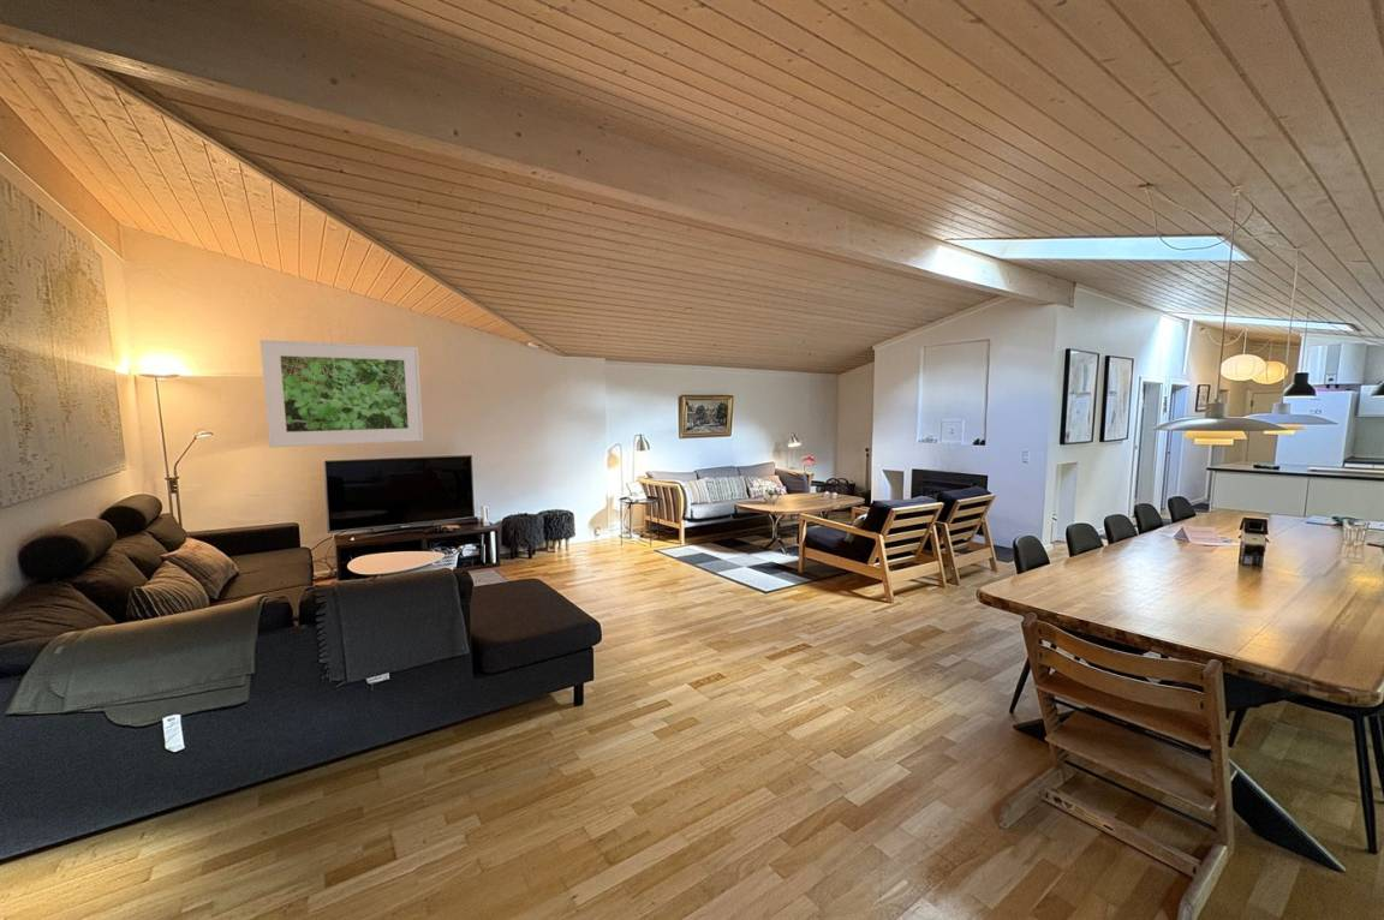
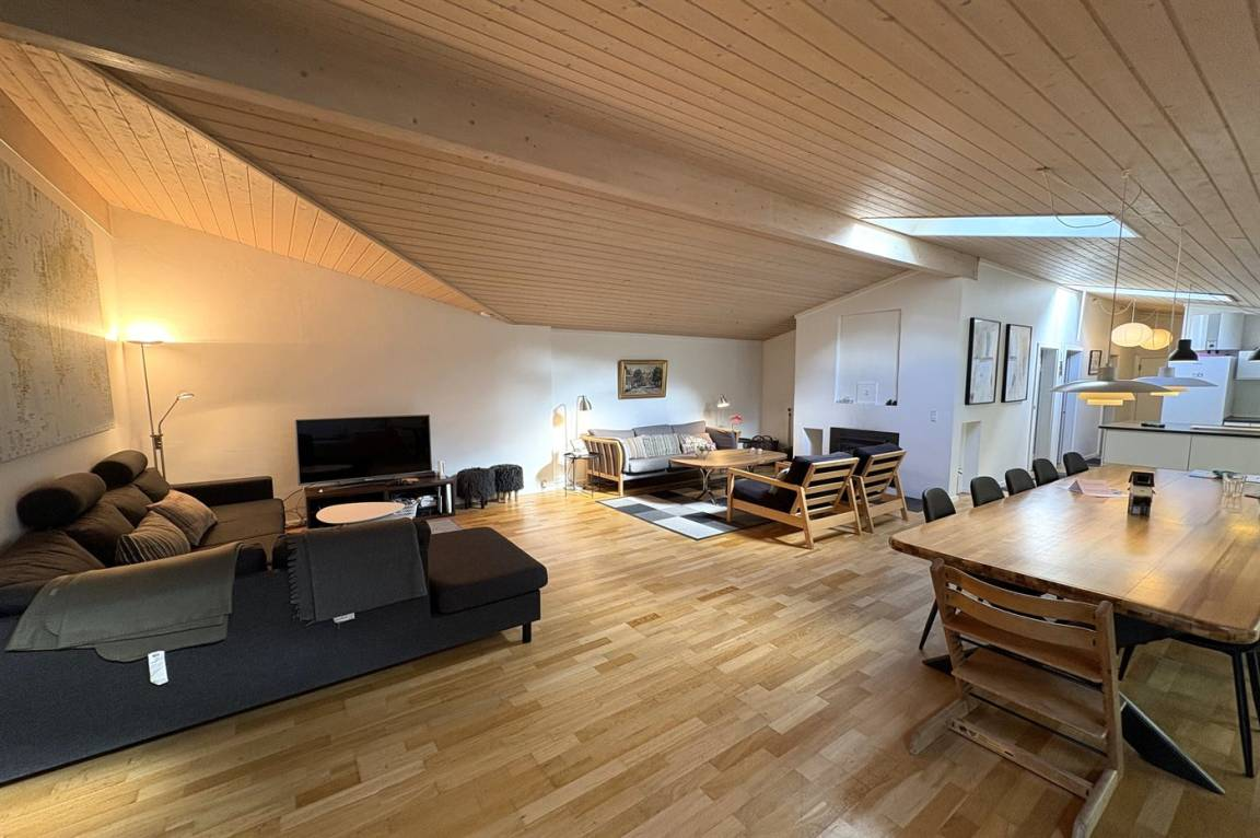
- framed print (347, 394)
